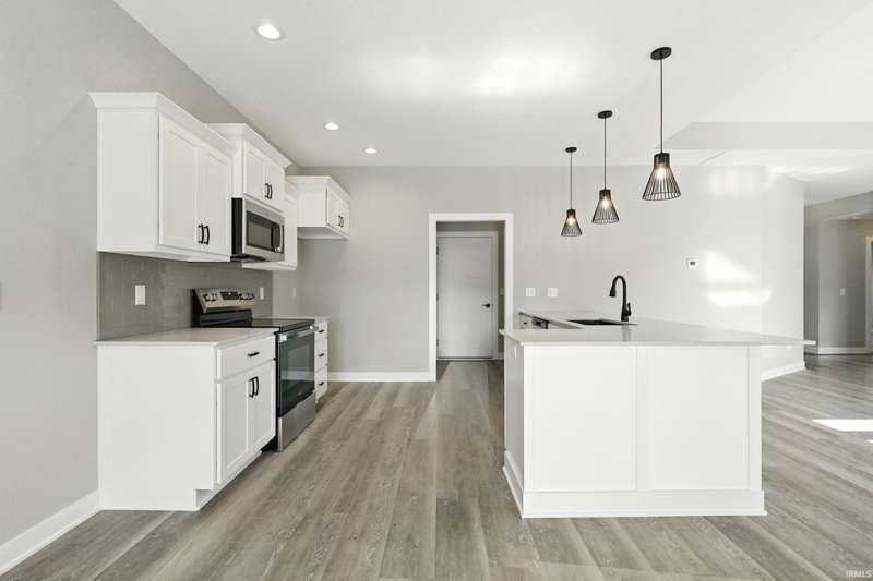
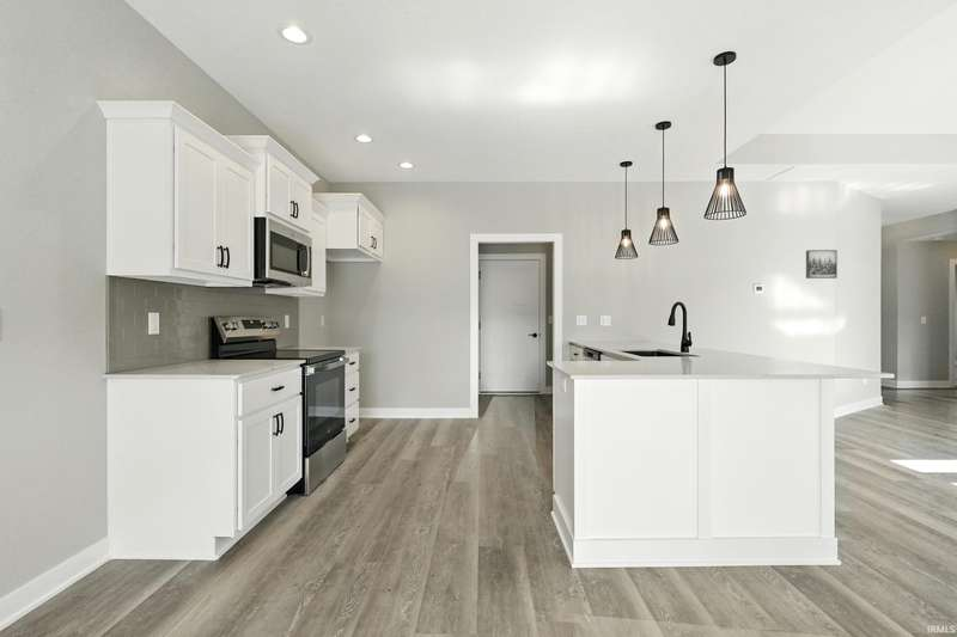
+ wall art (821, 264)
